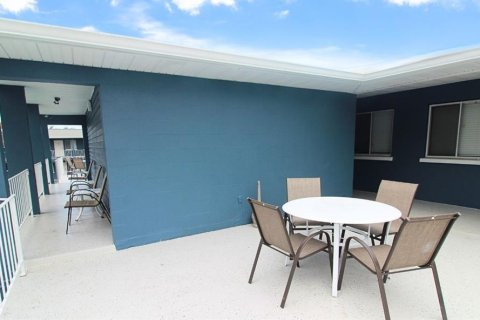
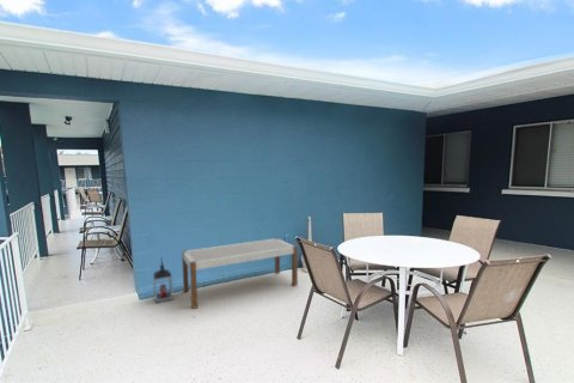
+ bench (239, 262)
+ lantern (163, 278)
